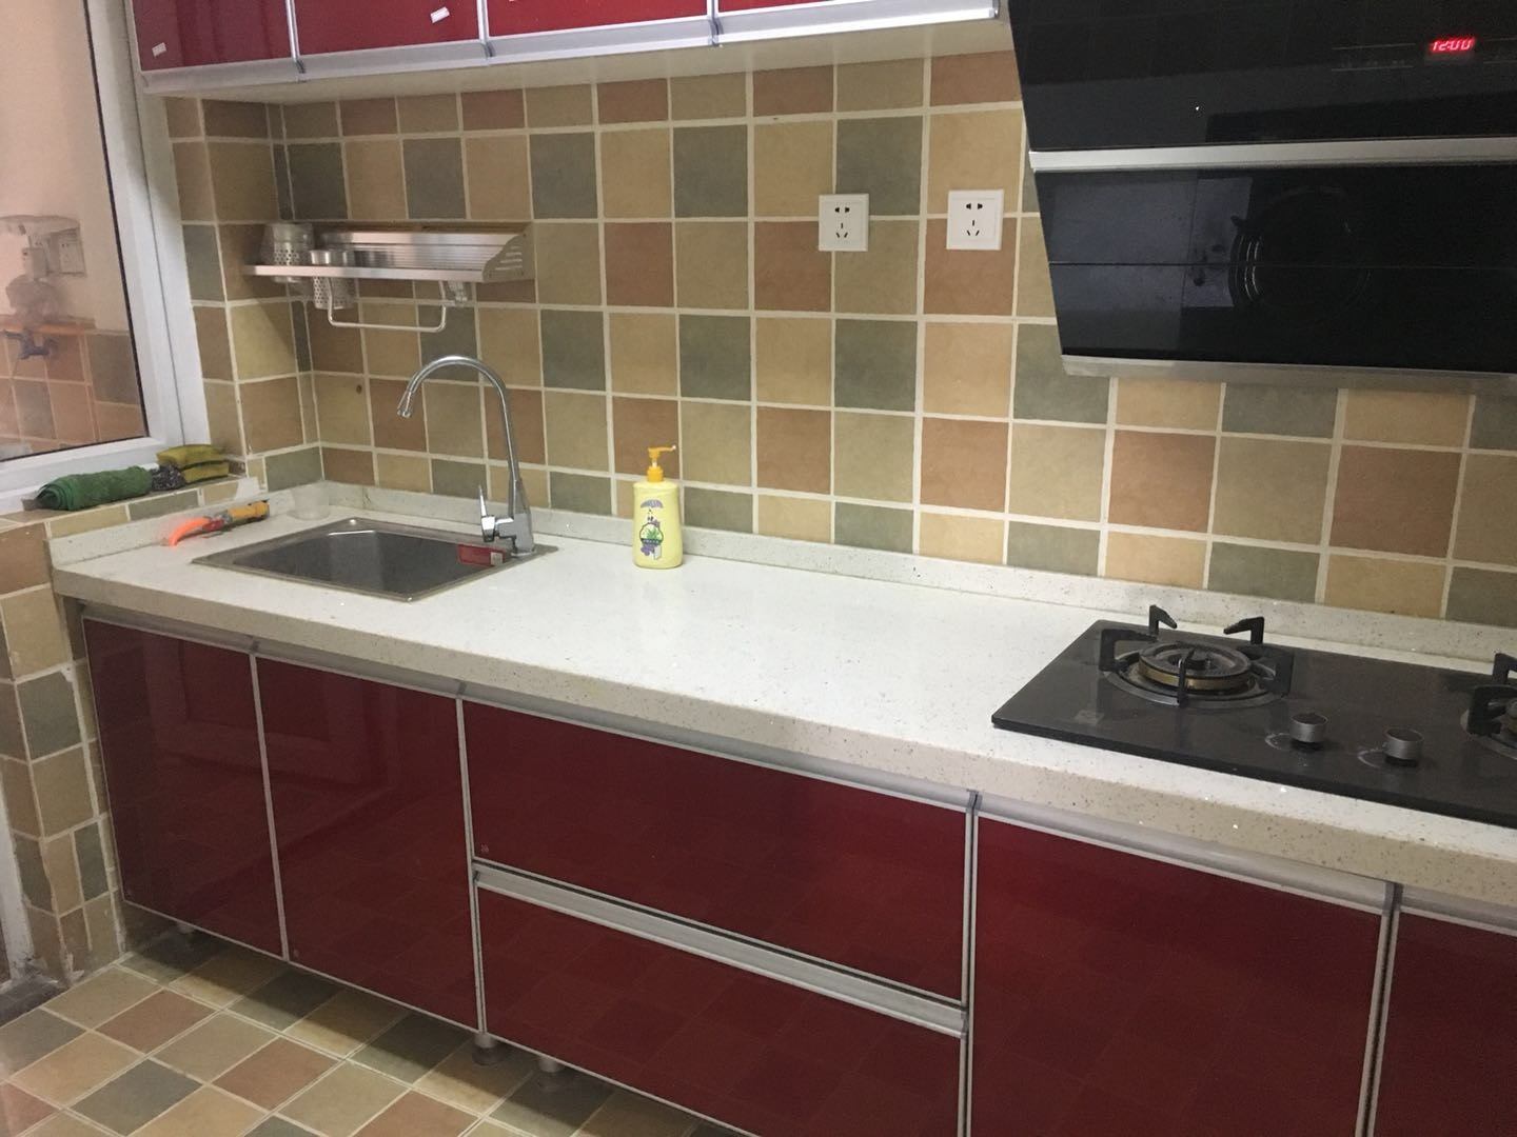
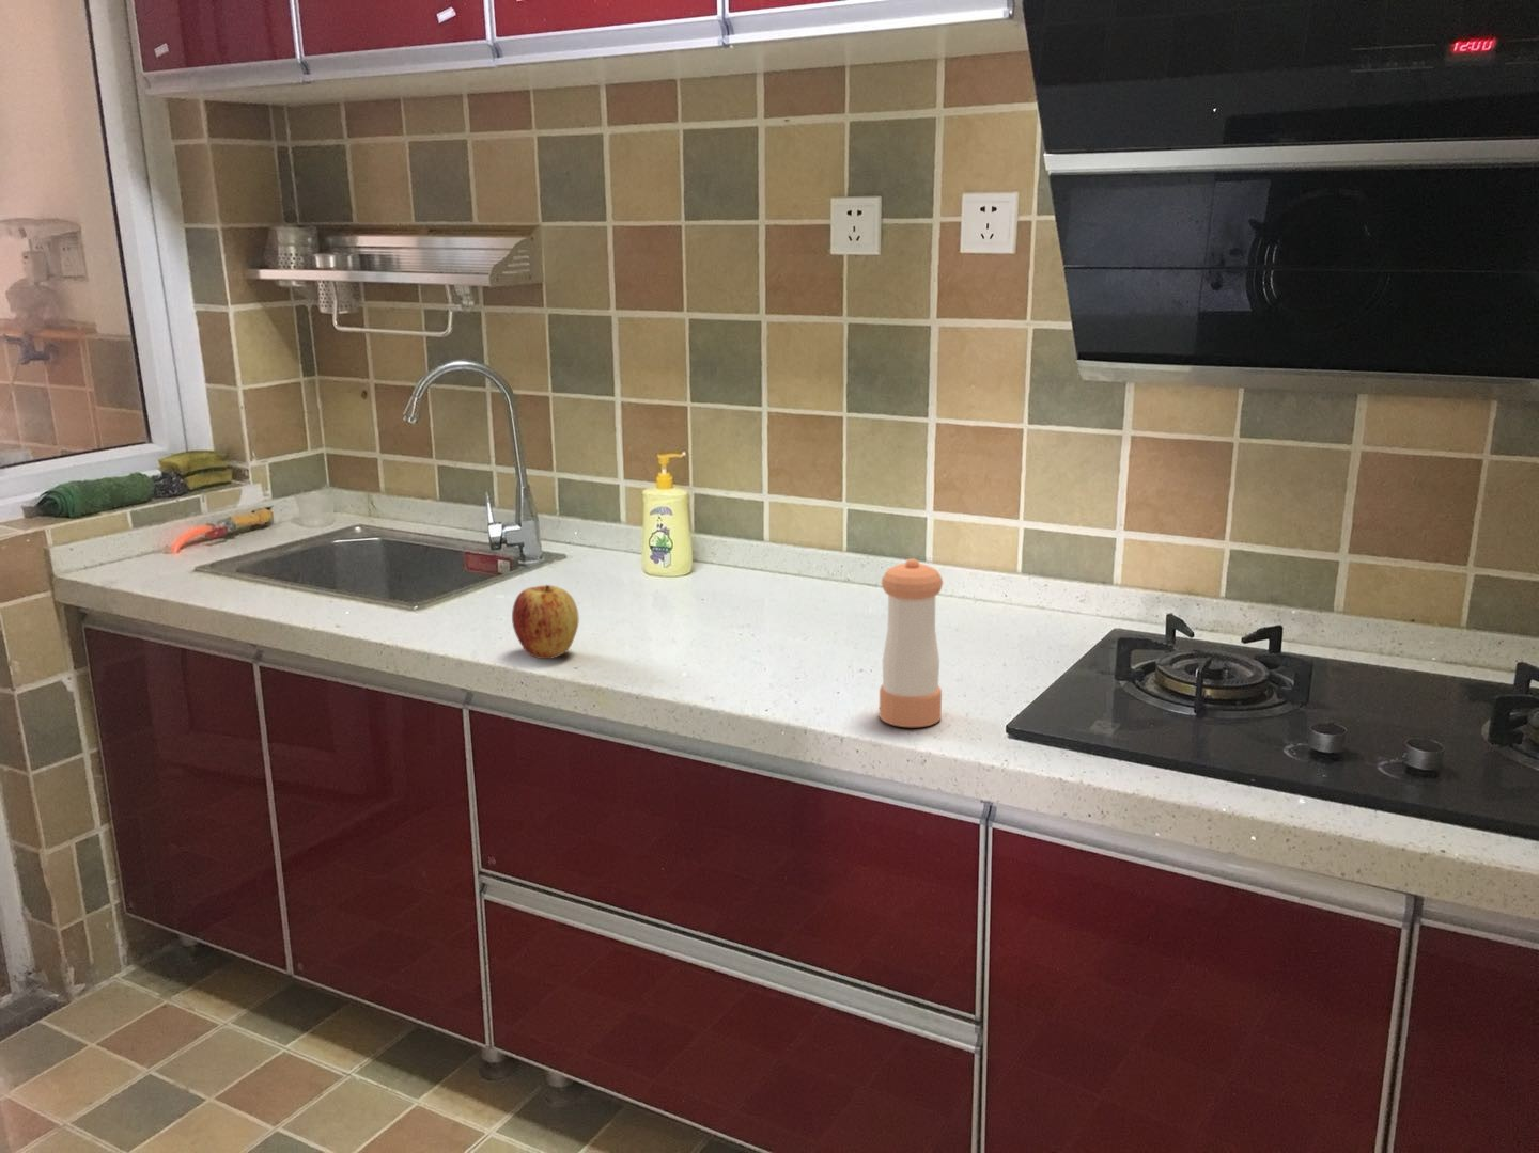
+ apple (547, 619)
+ pepper shaker (910, 638)
